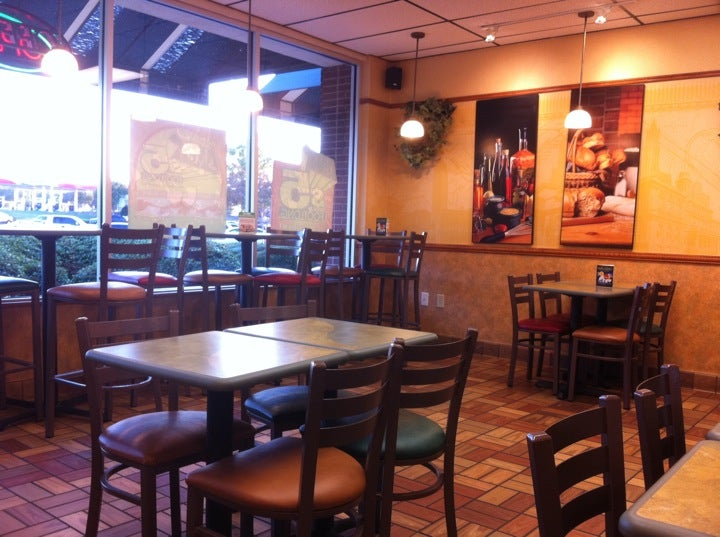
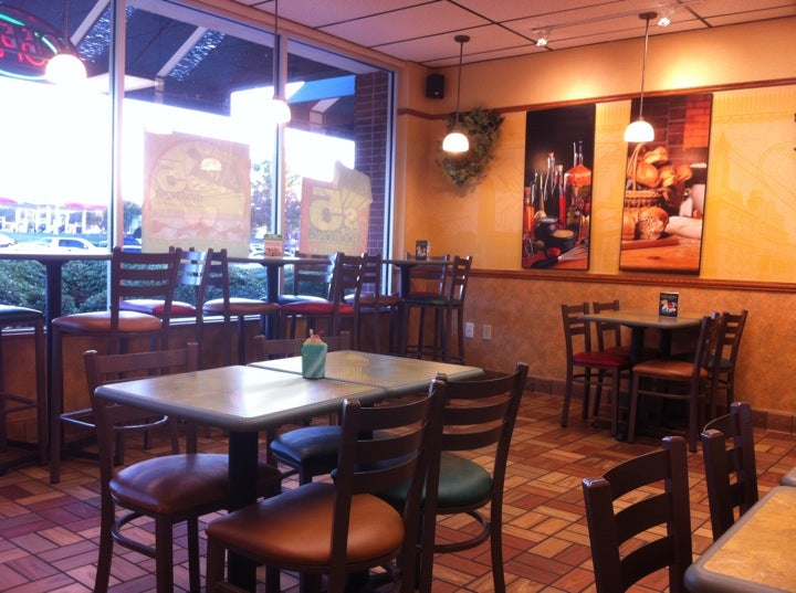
+ milkshake (314, 351)
